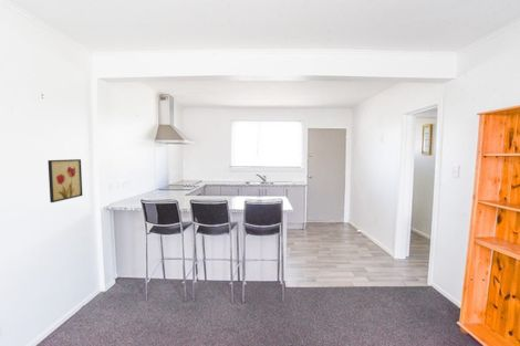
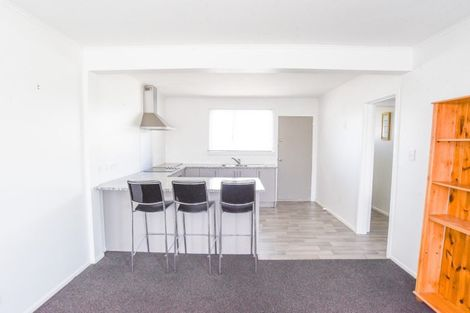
- wall art (65, 179)
